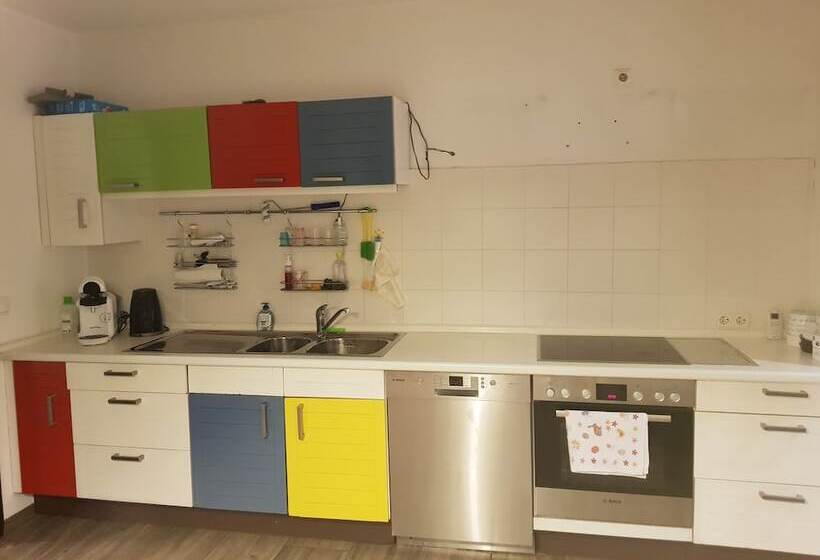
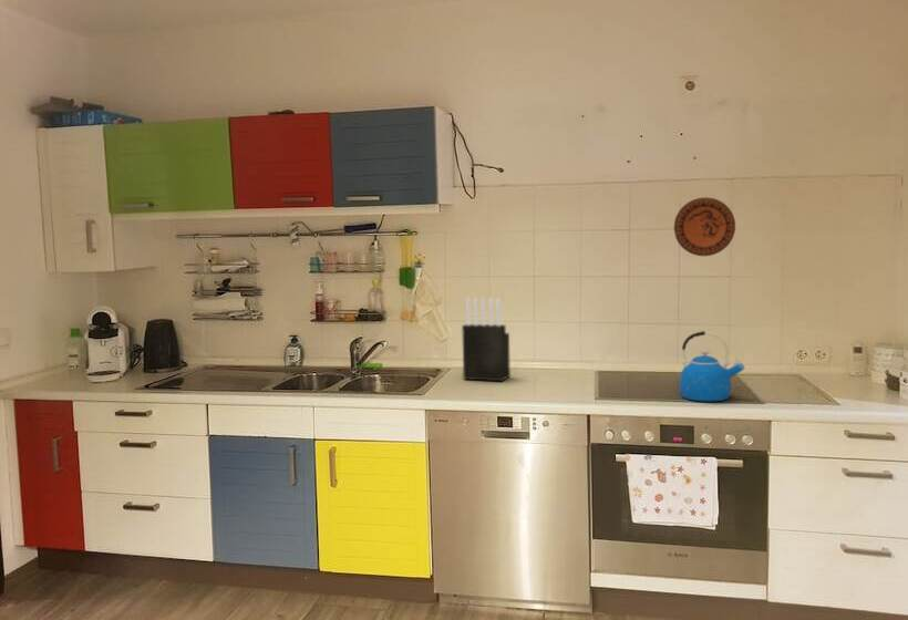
+ kettle (711, 364)
+ decorative plate (704, 226)
+ knife block (486, 338)
